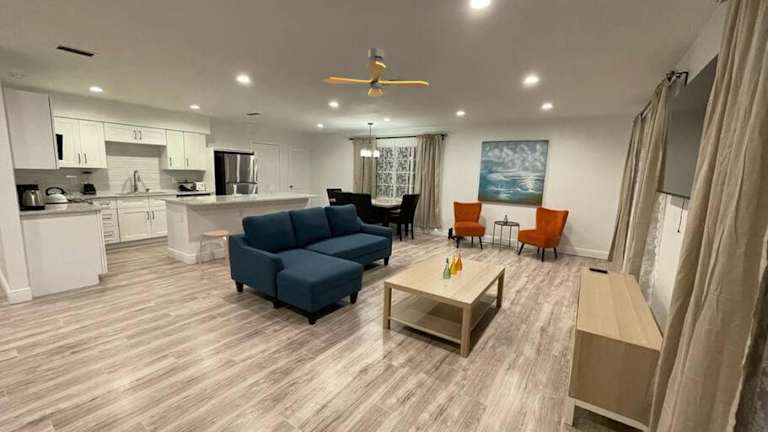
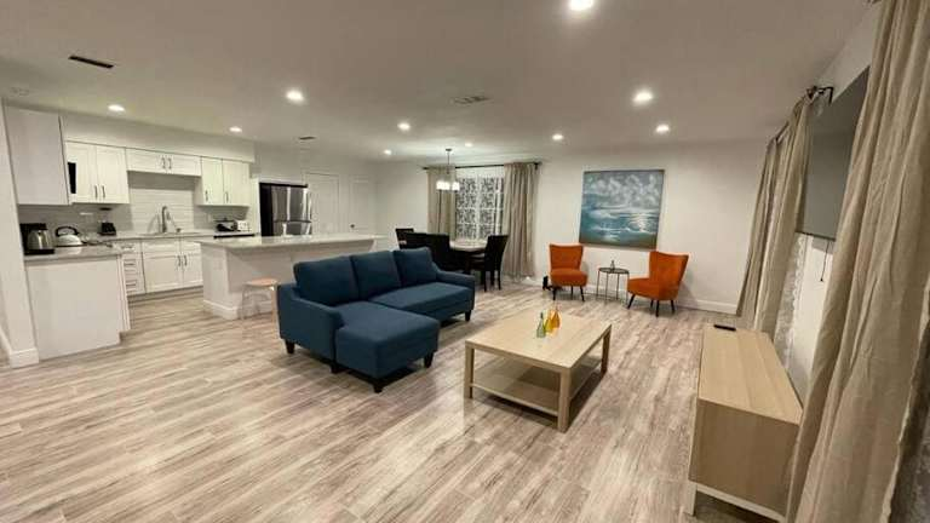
- ceiling fan (375, 69)
